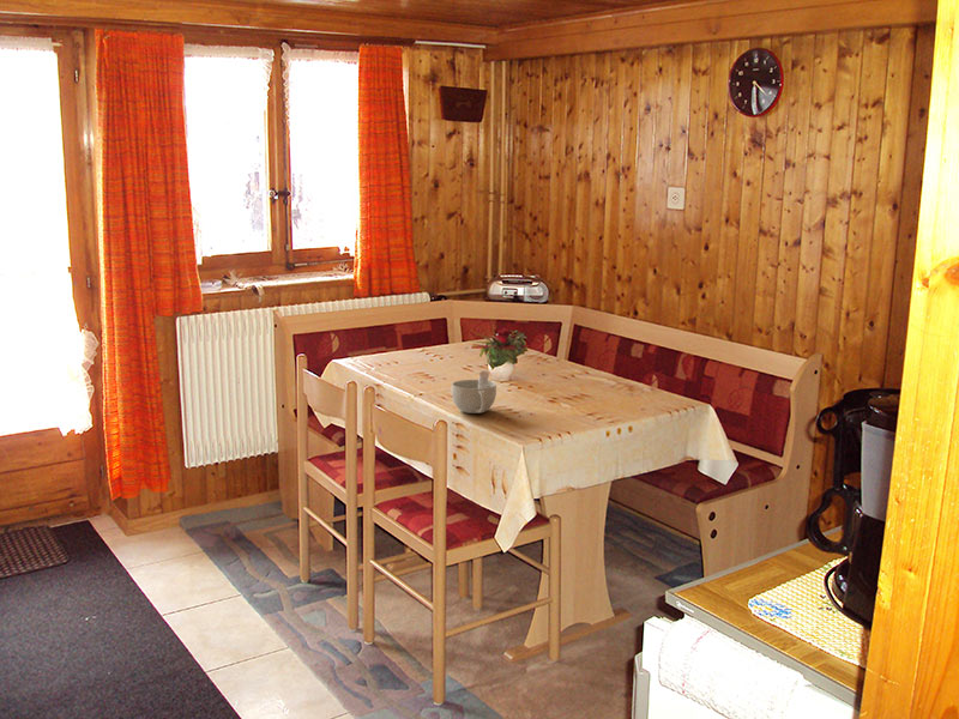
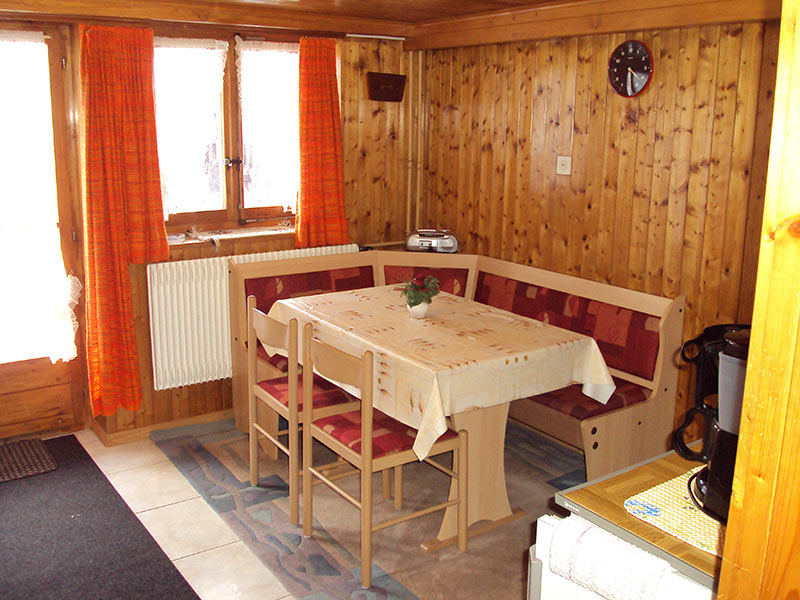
- cup (475, 389)
